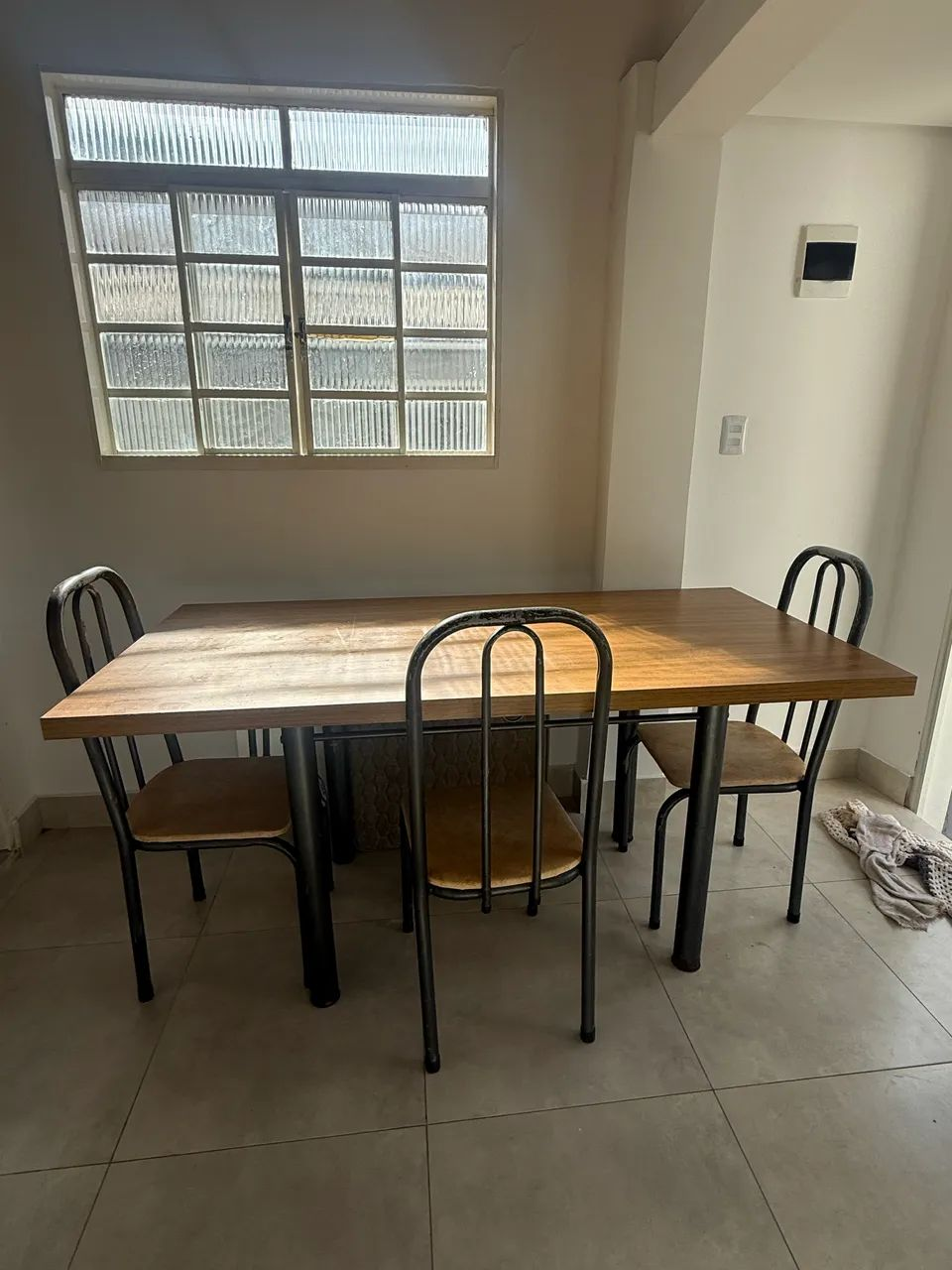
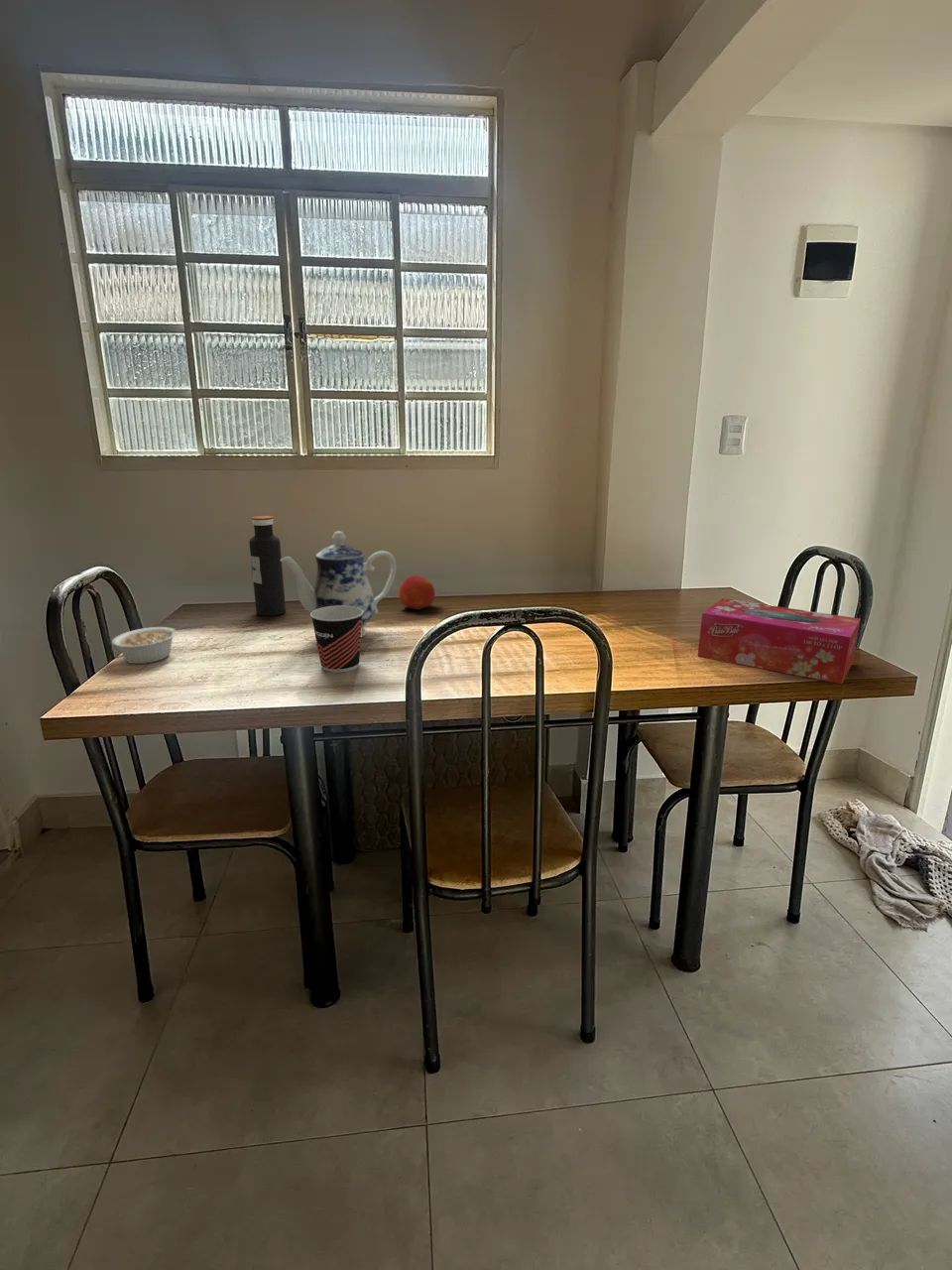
+ tissue box (776, 637)
+ teapot (341, 583)
+ cup (338, 640)
+ water bottle (267, 566)
+ legume (148, 643)
+ fruit (416, 591)
